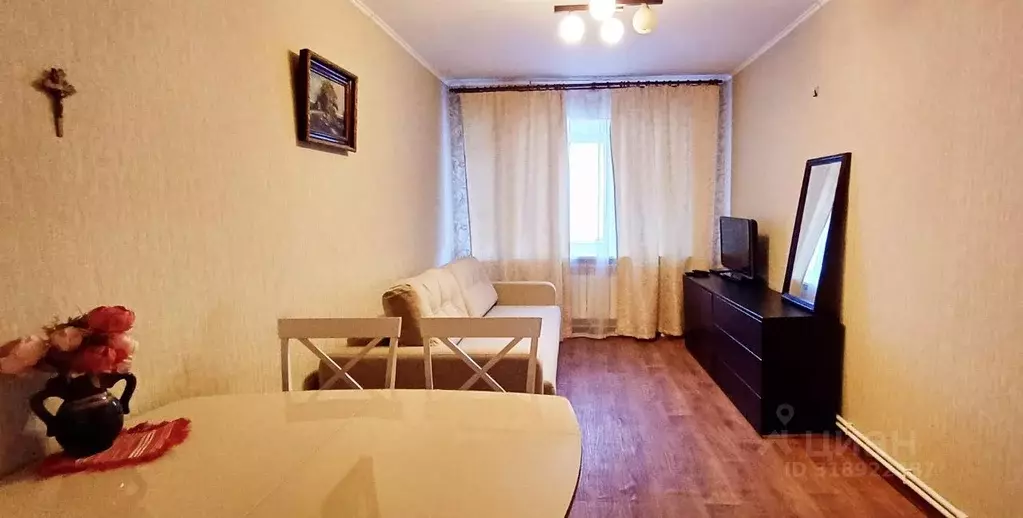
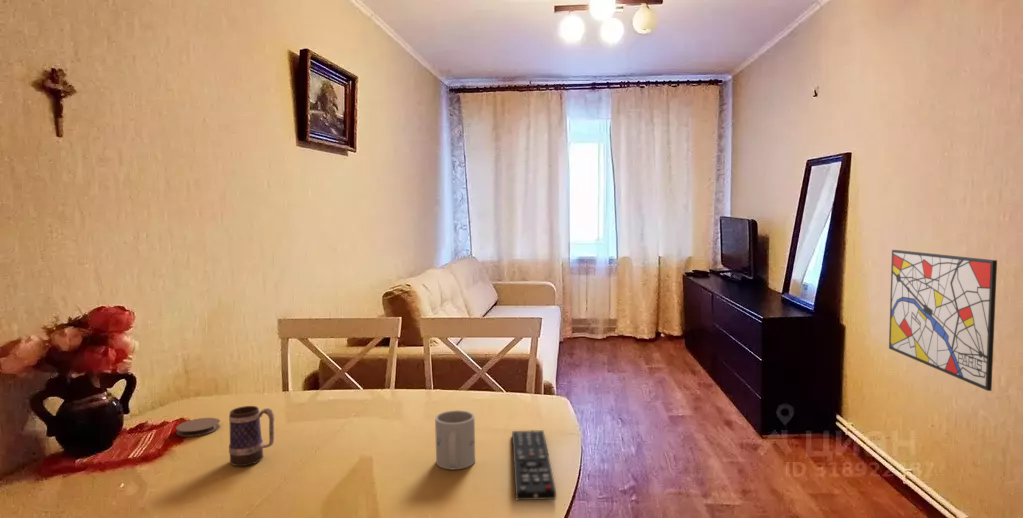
+ coaster (198, 426)
+ wall art (935, 310)
+ remote control (531, 460)
+ mug (252, 434)
+ mug (452, 442)
